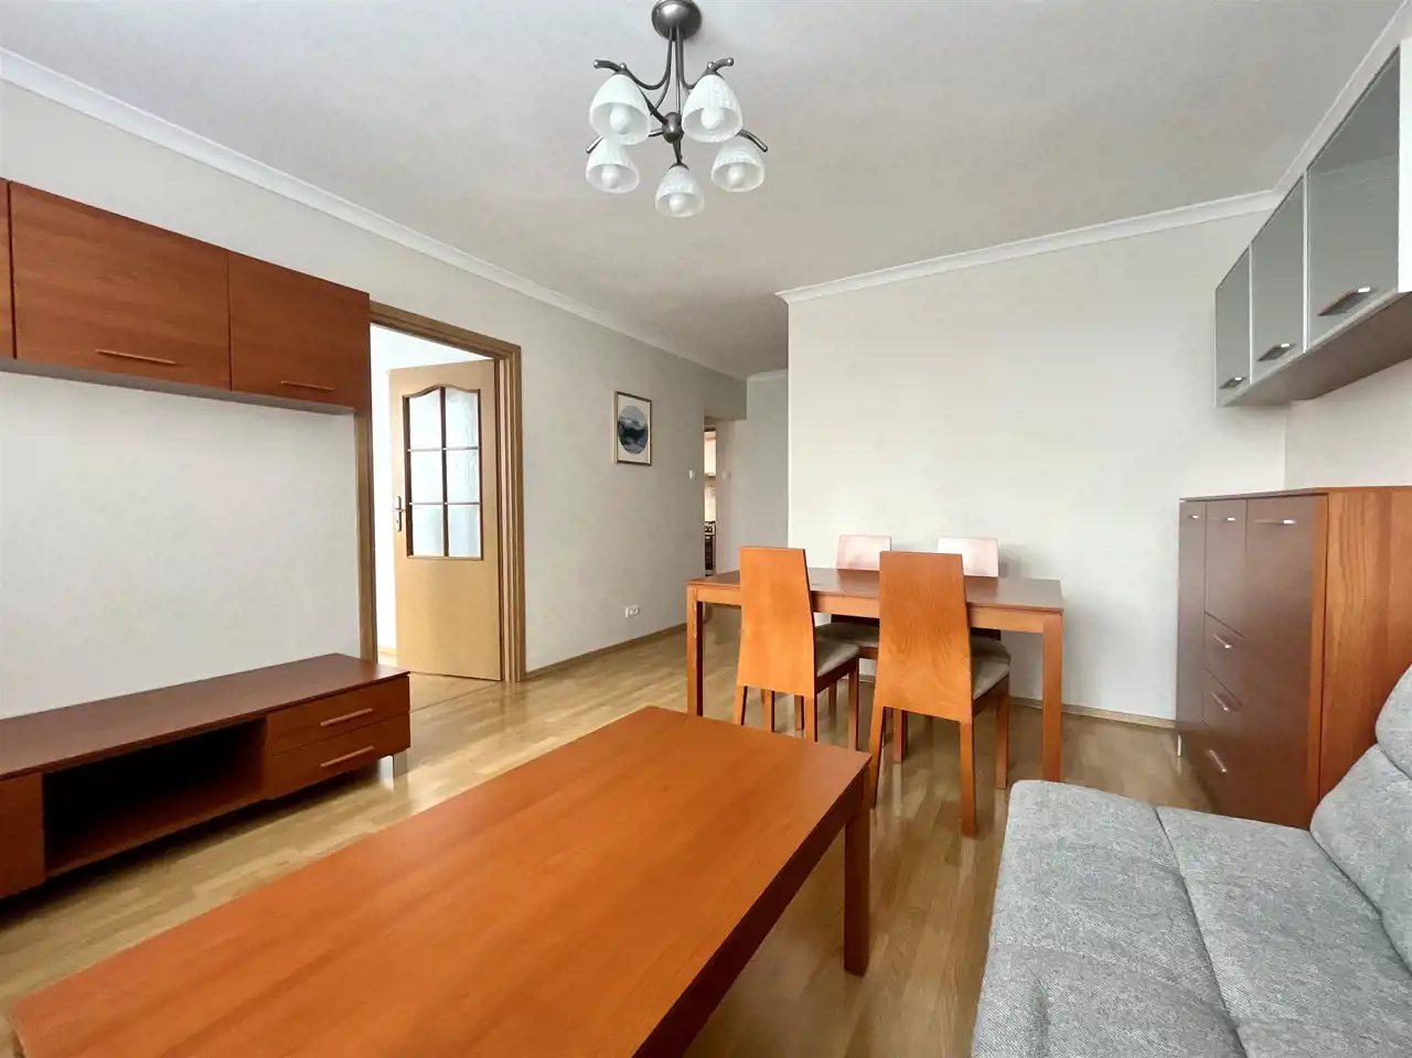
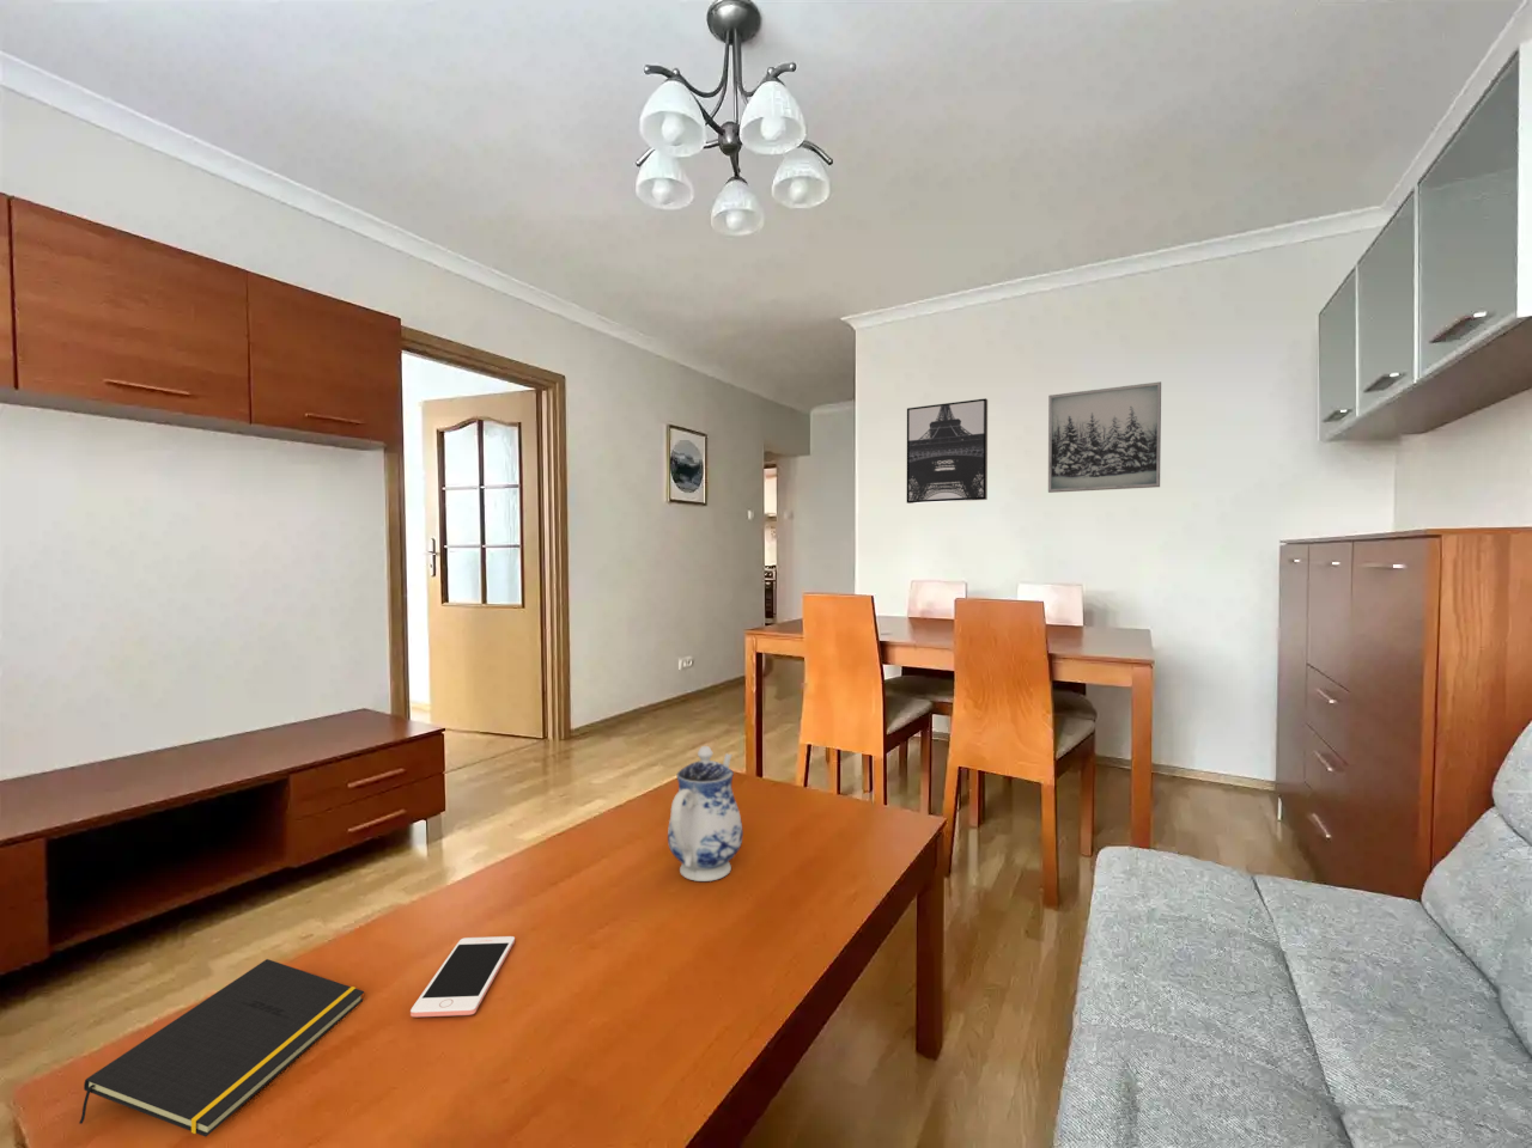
+ wall art (1103, 439)
+ teapot (704, 807)
+ wall art (946, 452)
+ notepad (240, 1035)
+ cell phone (467, 972)
